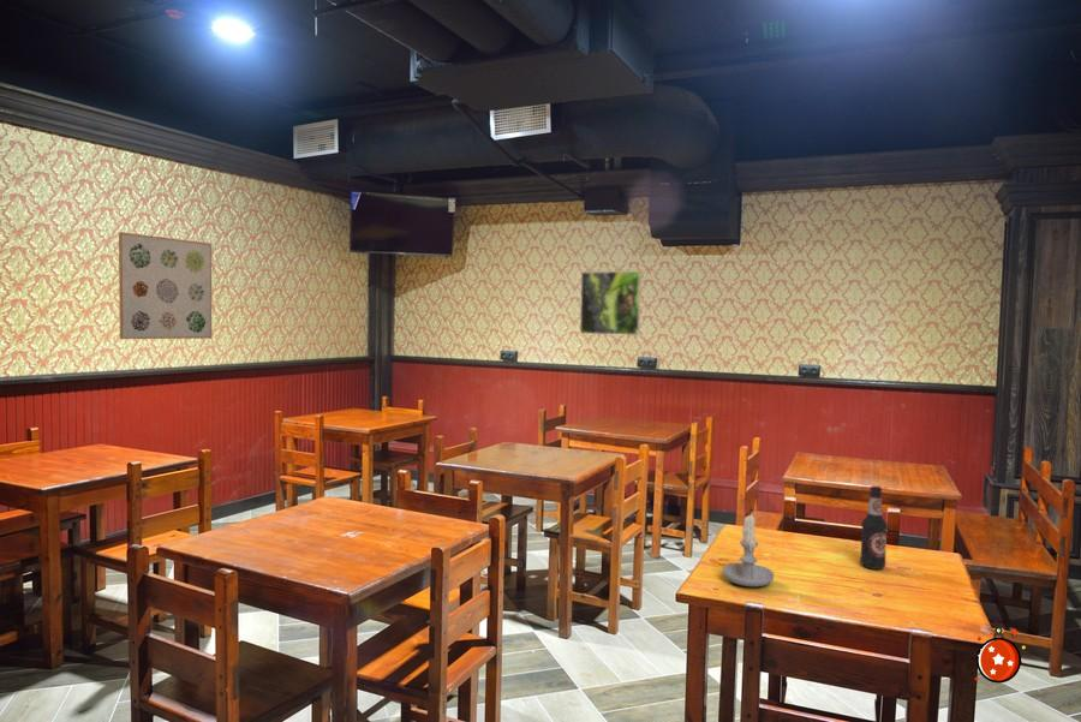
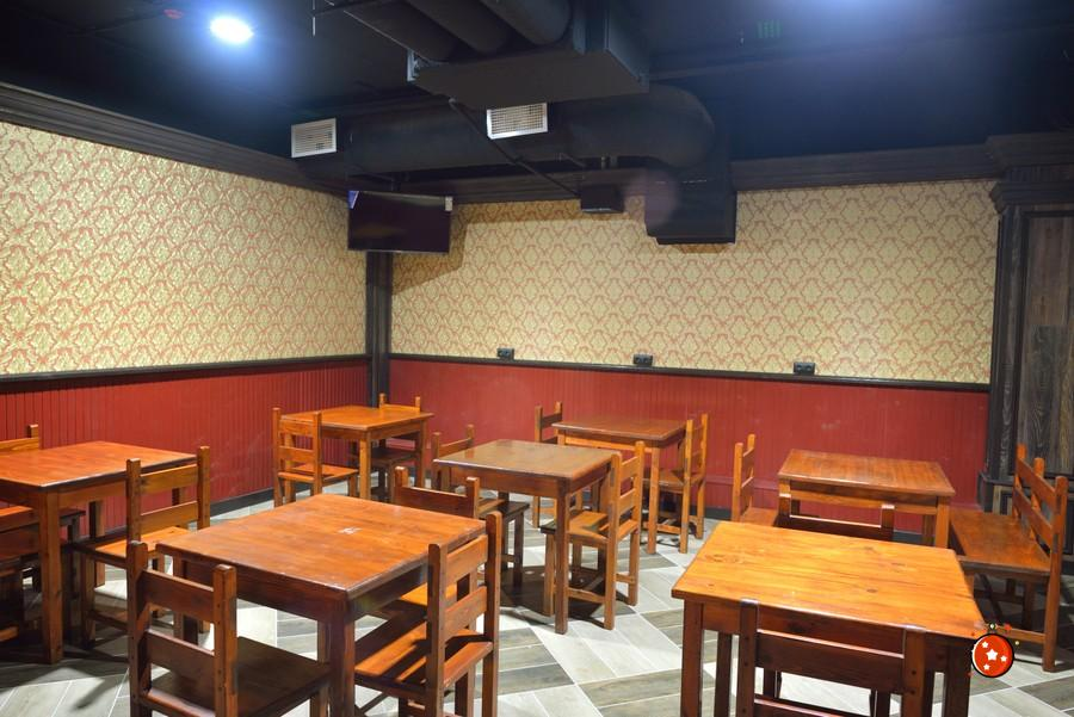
- candle (748, 547)
- wall art (168, 288)
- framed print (609, 303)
- bottle (873, 526)
